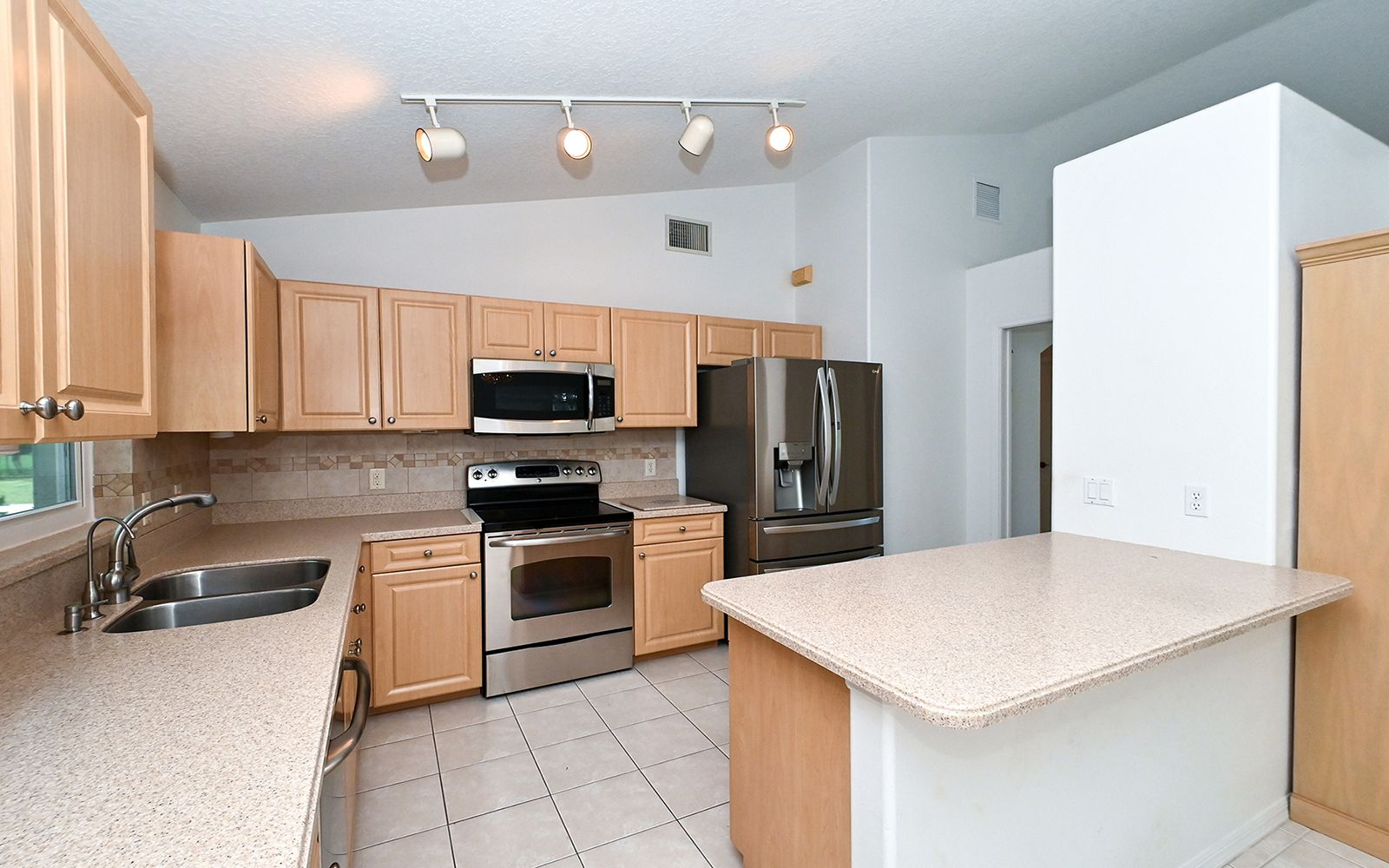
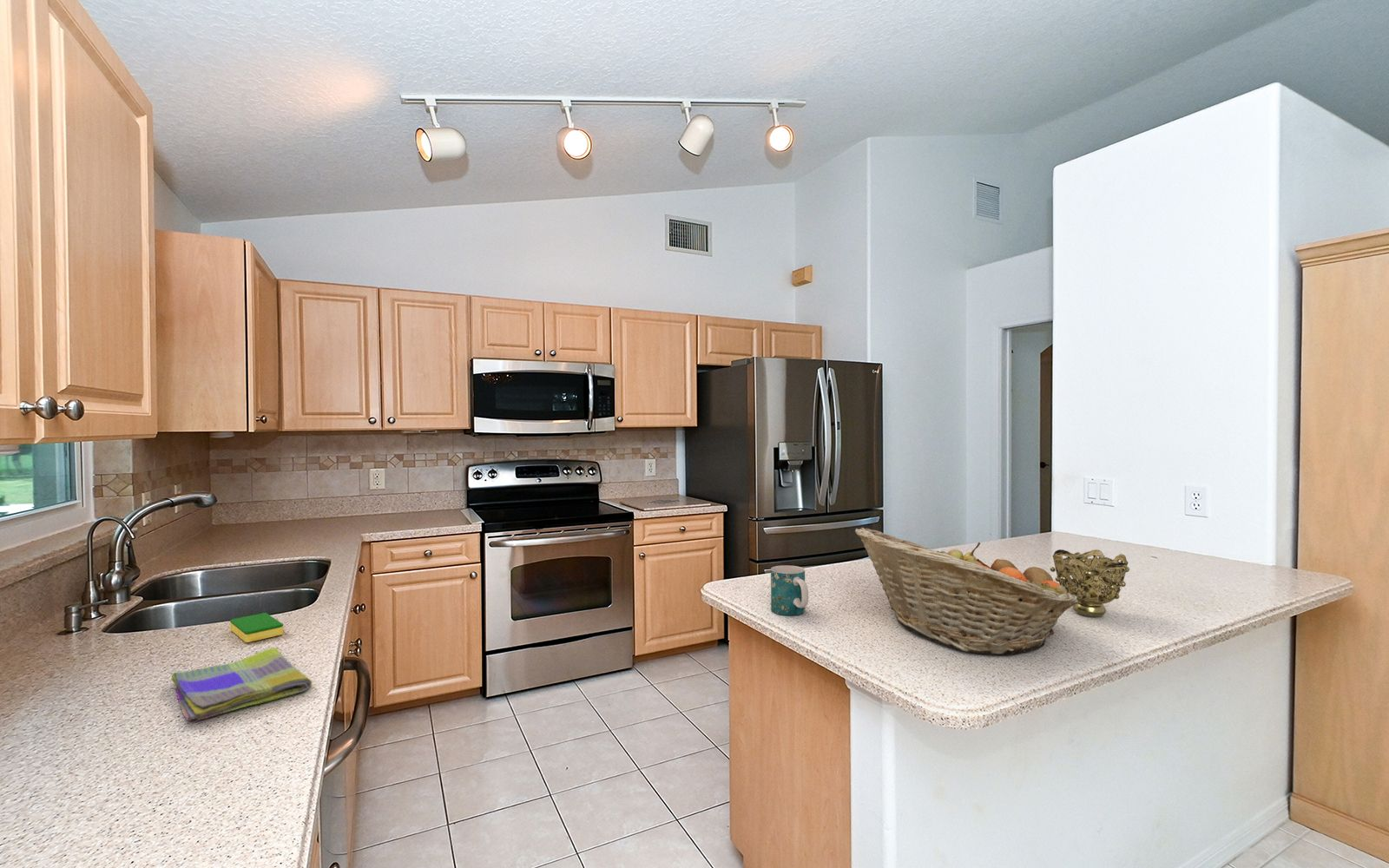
+ mug (792, 591)
+ dish sponge (256, 627)
+ dish towel (240, 680)
+ fruit basket (955, 579)
+ decorative bowl (1089, 583)
